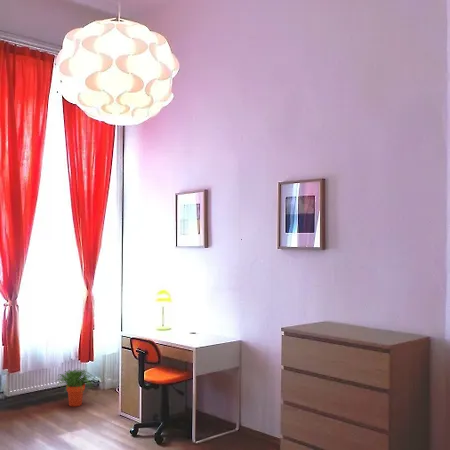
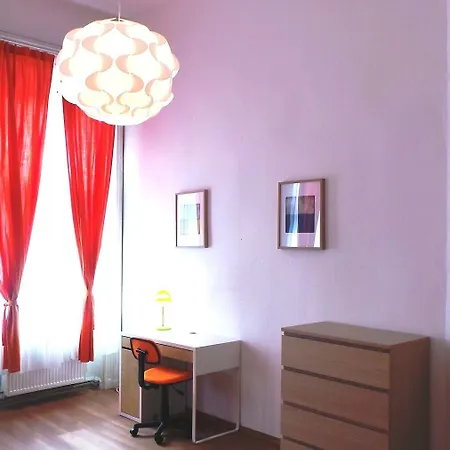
- potted plant (76, 386)
